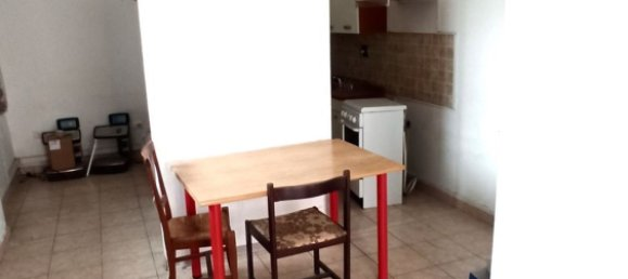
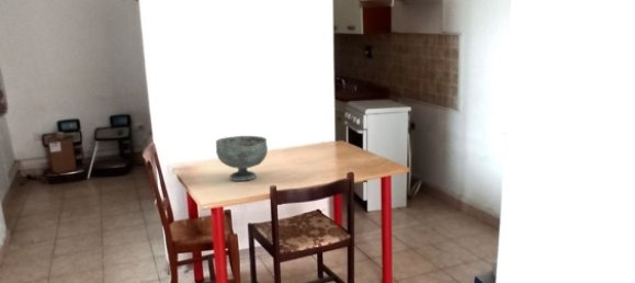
+ decorative bowl (242, 158)
